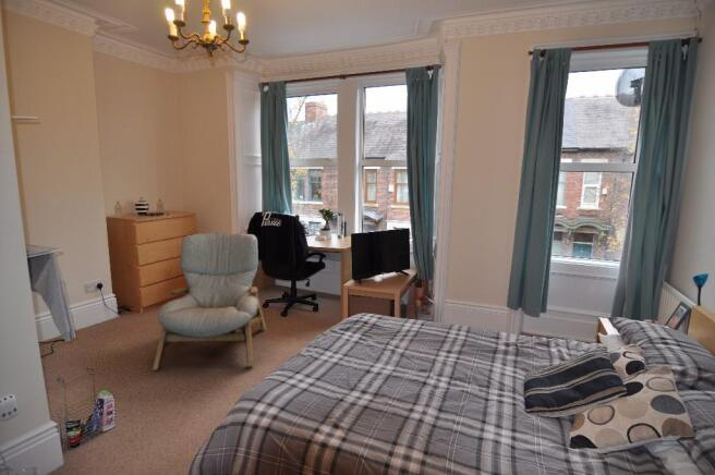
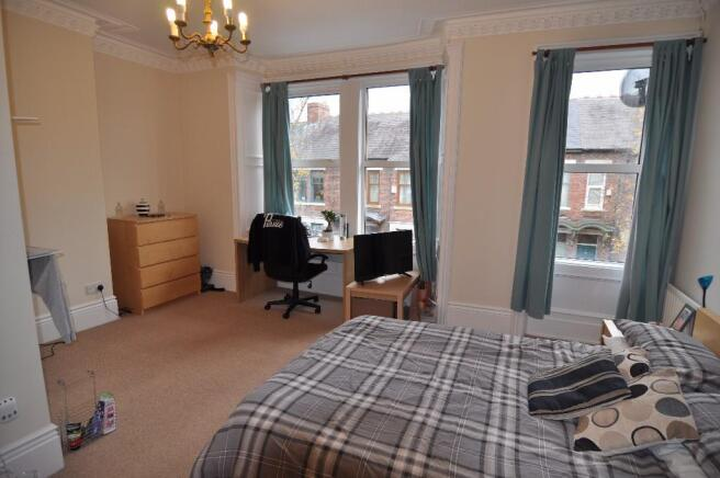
- armchair (215, 292)
